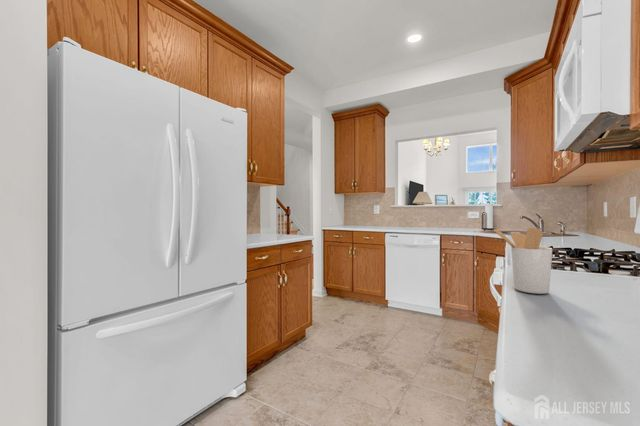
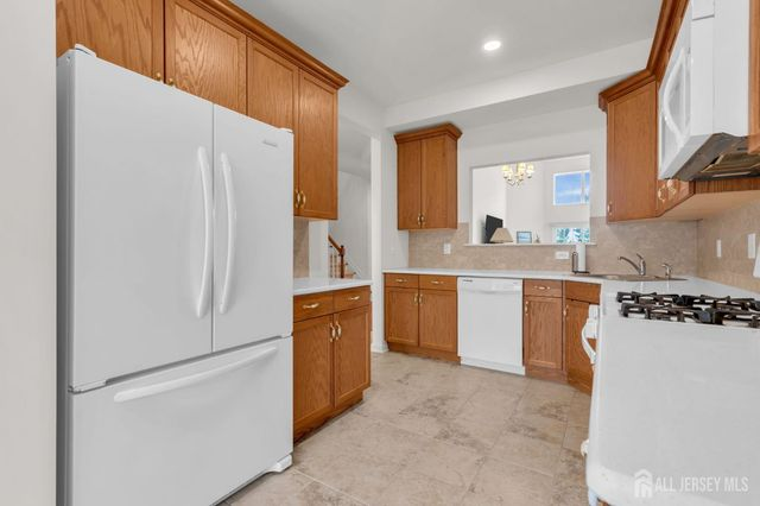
- utensil holder (520, 257)
